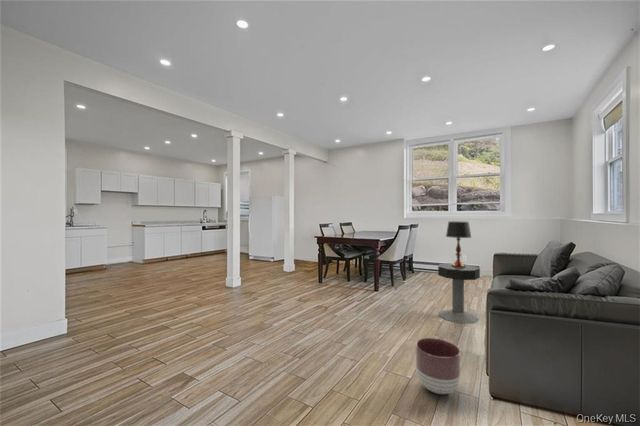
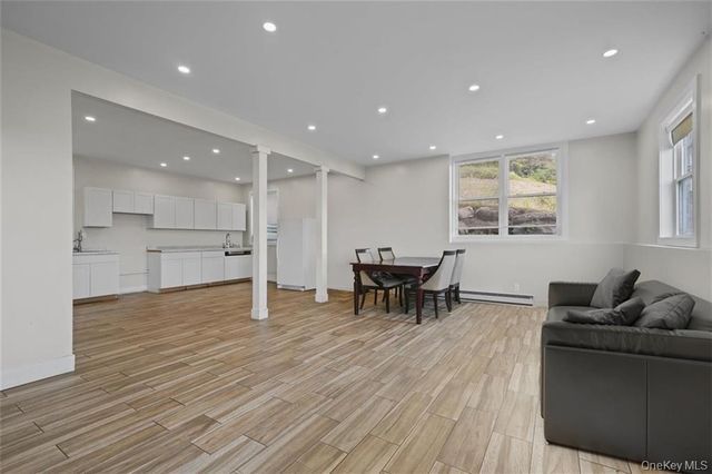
- side table (458, 291)
- planter (437, 368)
- table lamp (458, 244)
